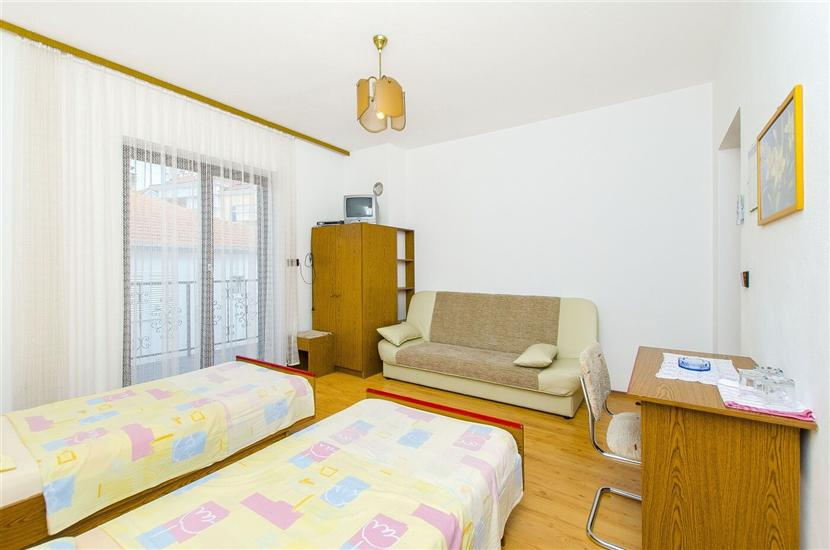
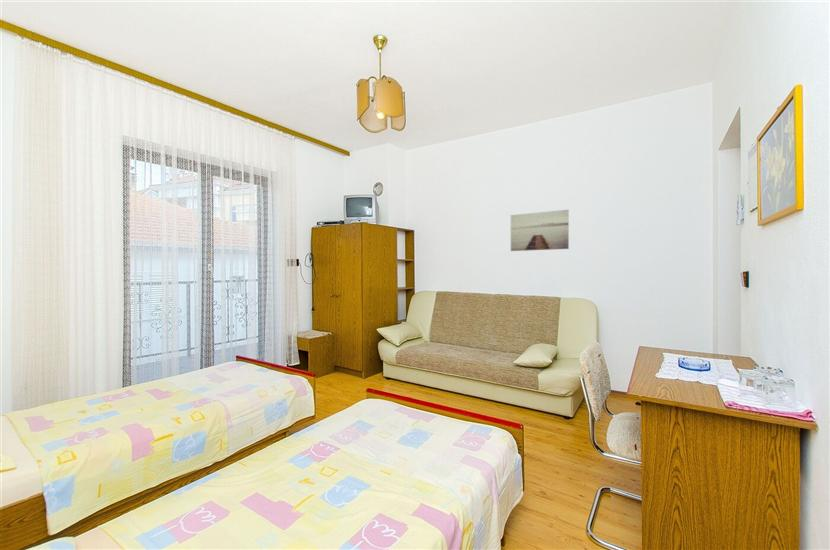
+ wall art (538, 231)
